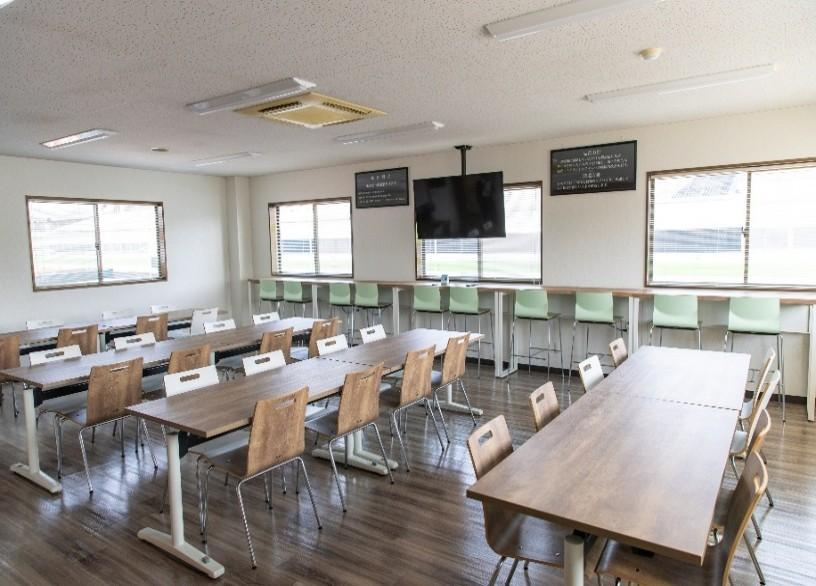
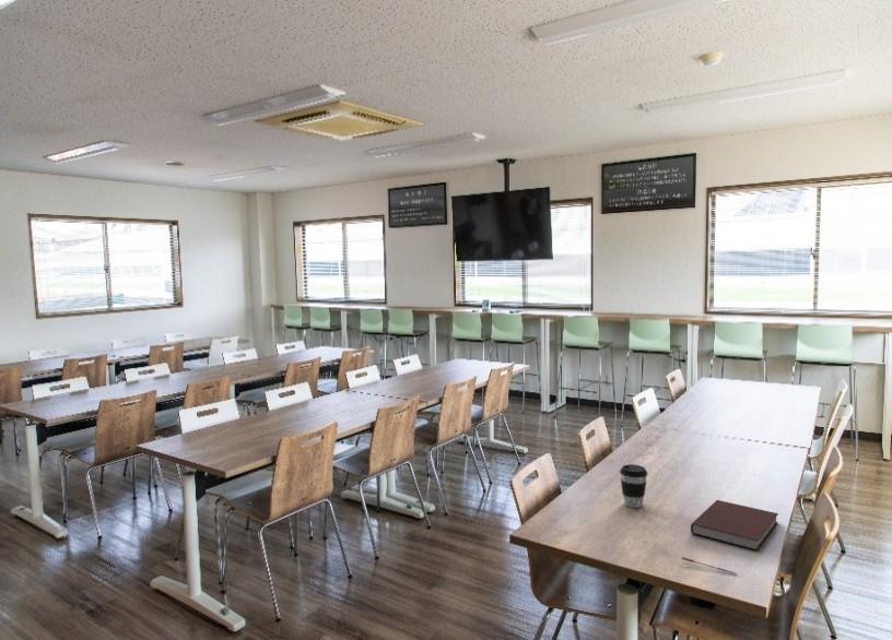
+ coffee cup (633, 486)
+ pen (708, 565)
+ notebook (735, 523)
